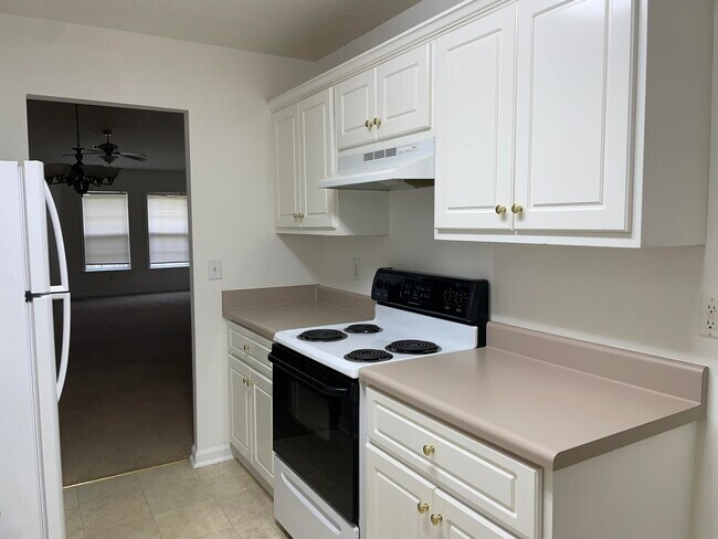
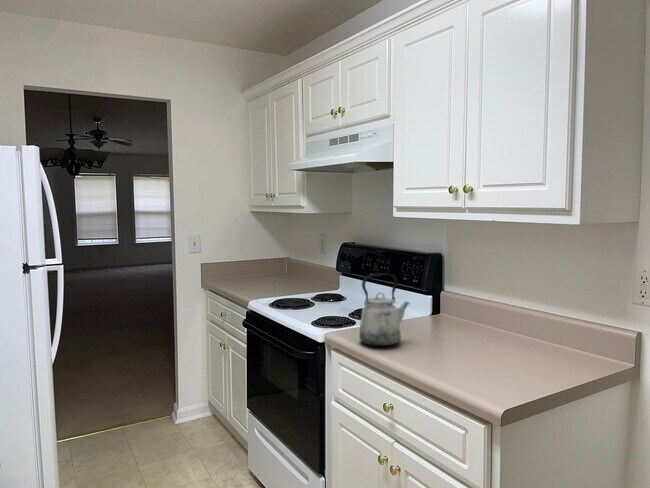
+ kettle (386, 307)
